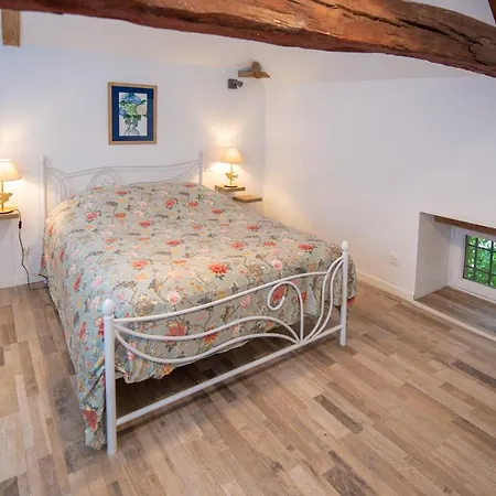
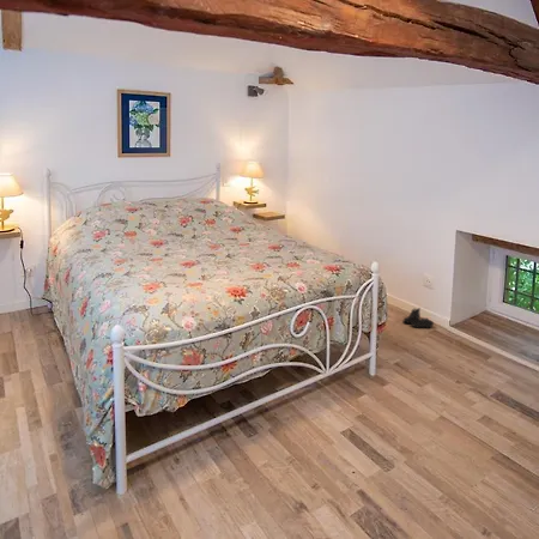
+ boots (419, 316)
